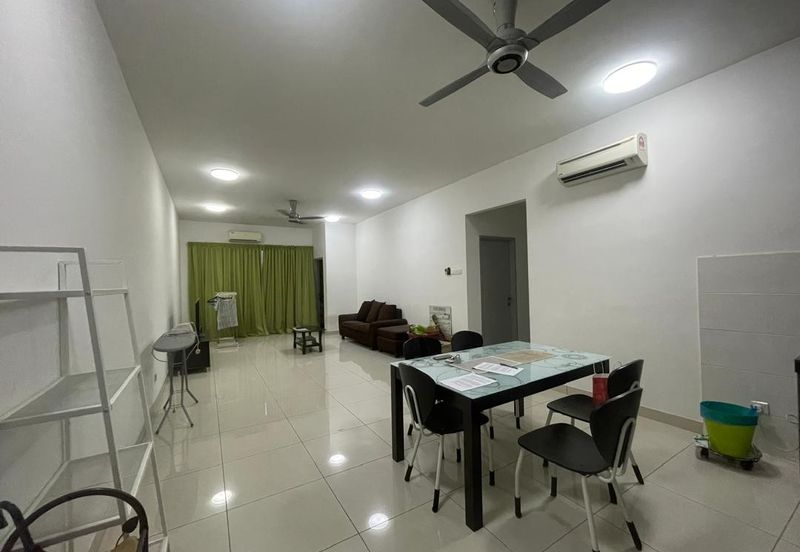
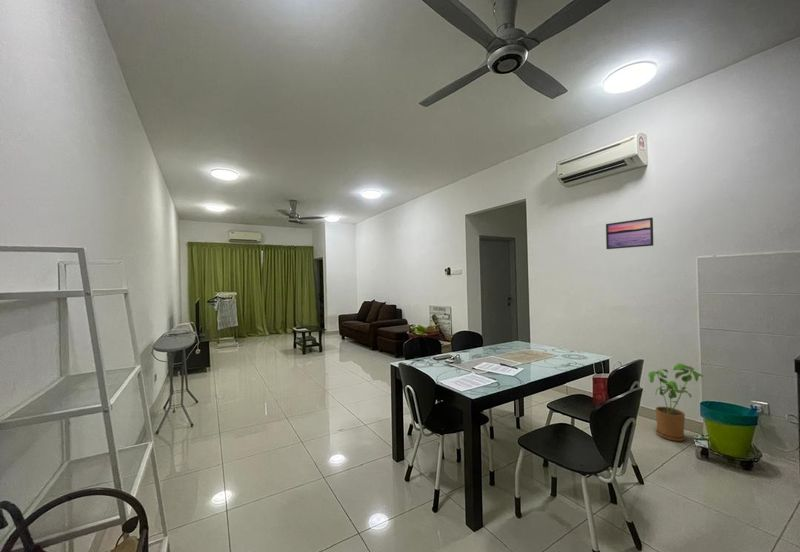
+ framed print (628, 234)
+ house plant (670, 400)
